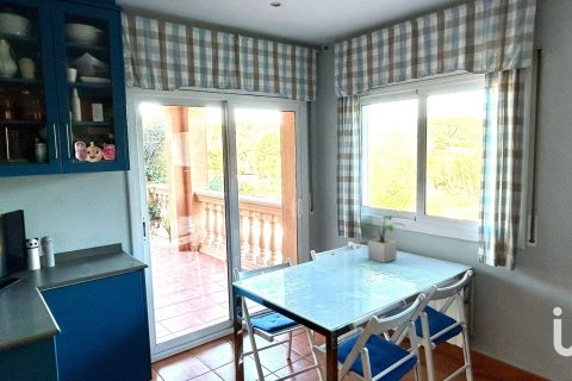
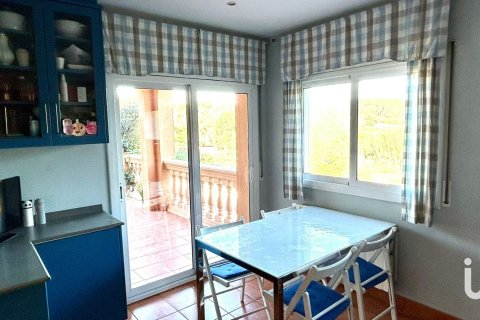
- potted plant (383, 238)
